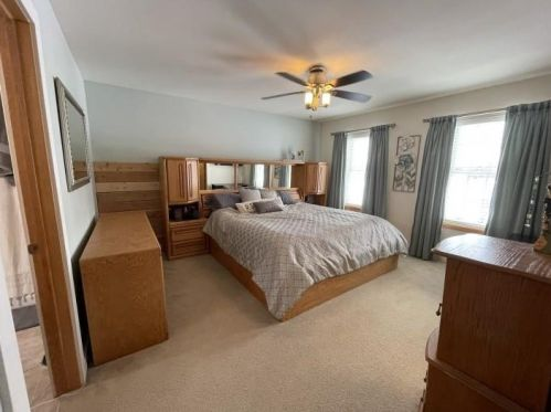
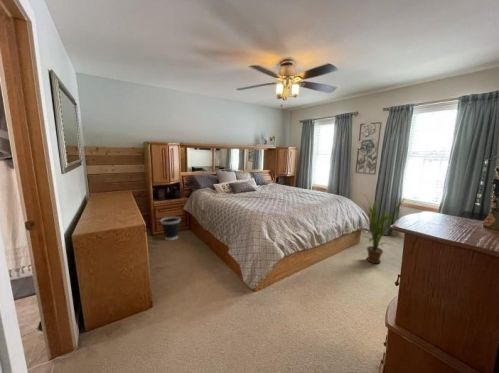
+ wastebasket (171, 228)
+ house plant (373, 228)
